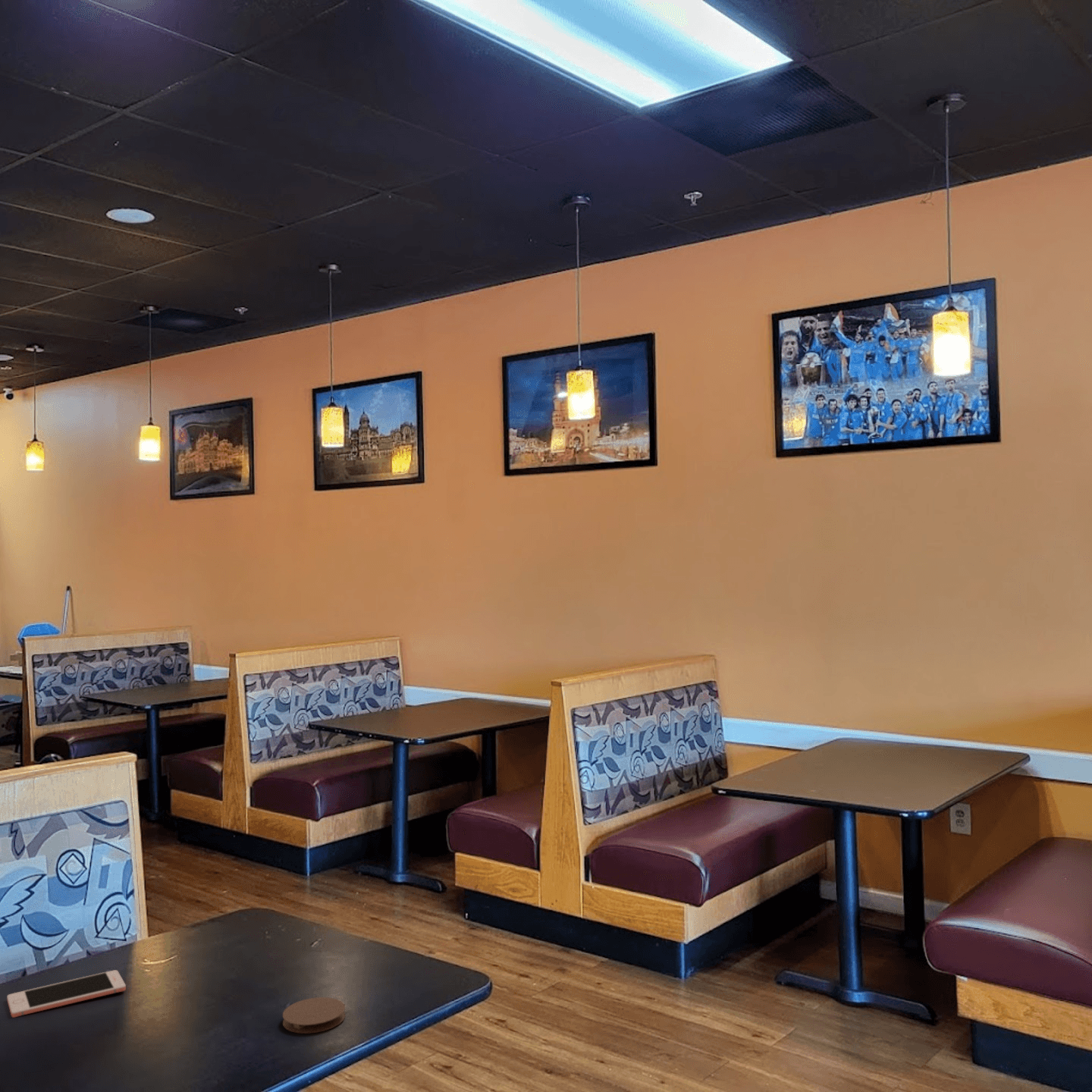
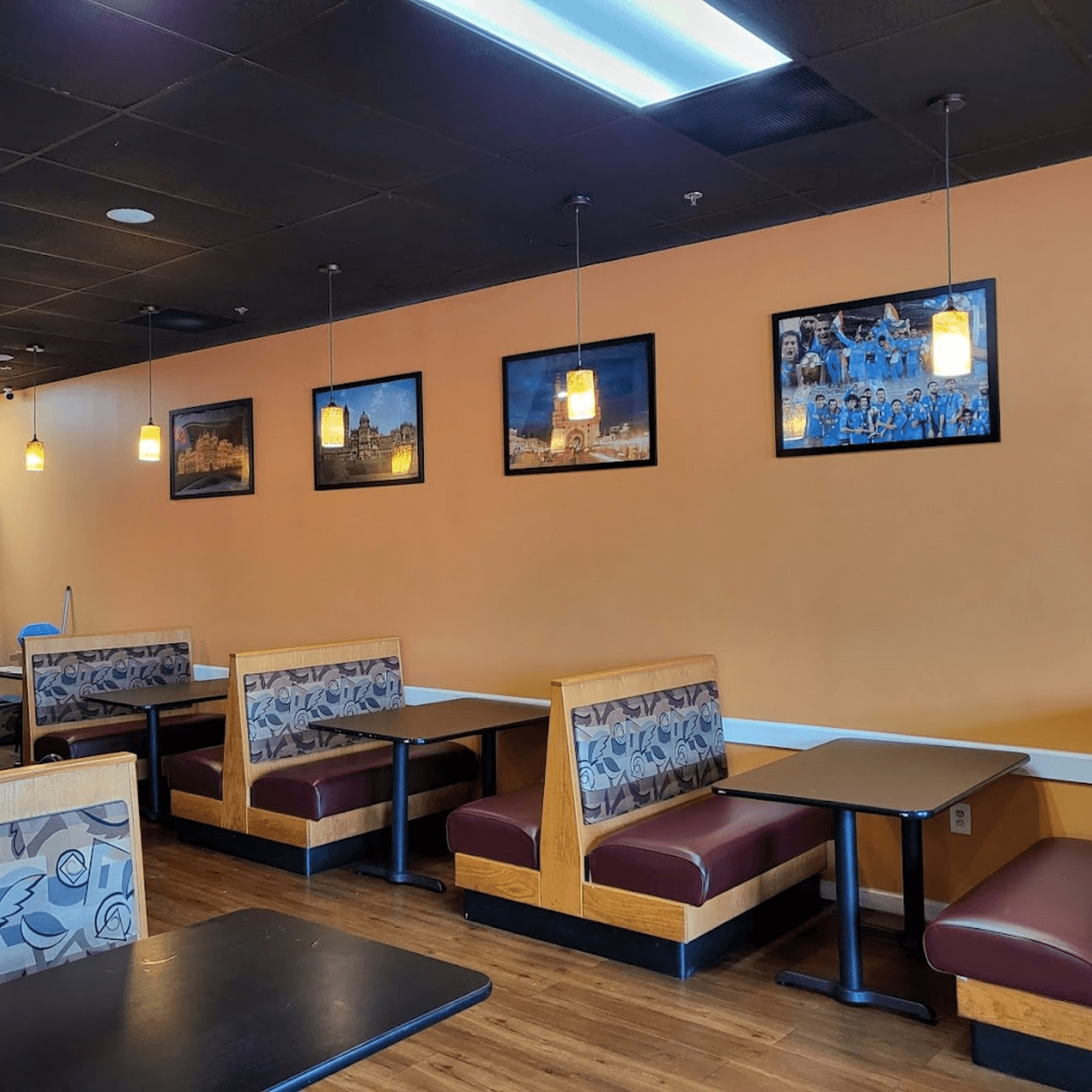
- coaster (314, 1015)
- cell phone (67, 993)
